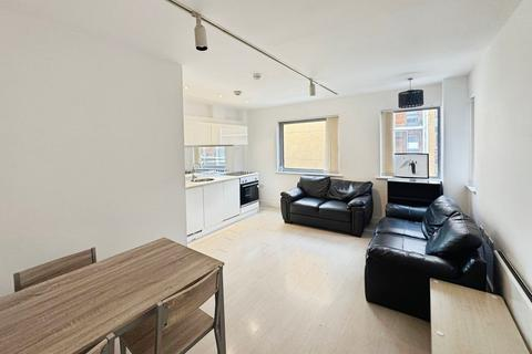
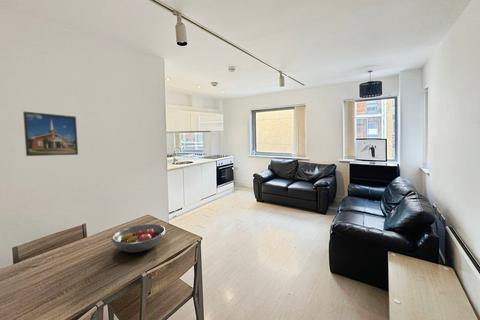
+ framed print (52, 134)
+ fruit bowl (140, 237)
